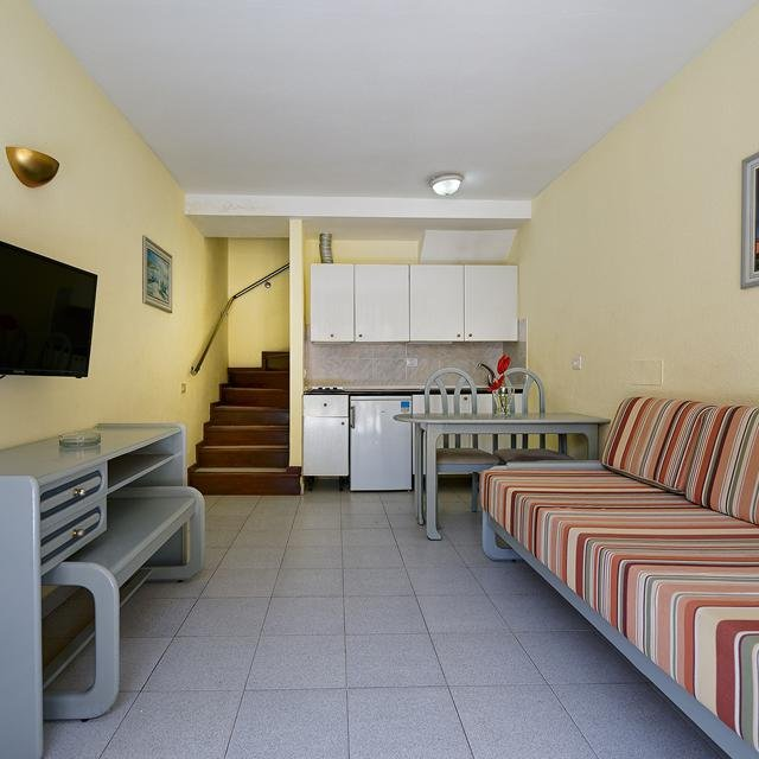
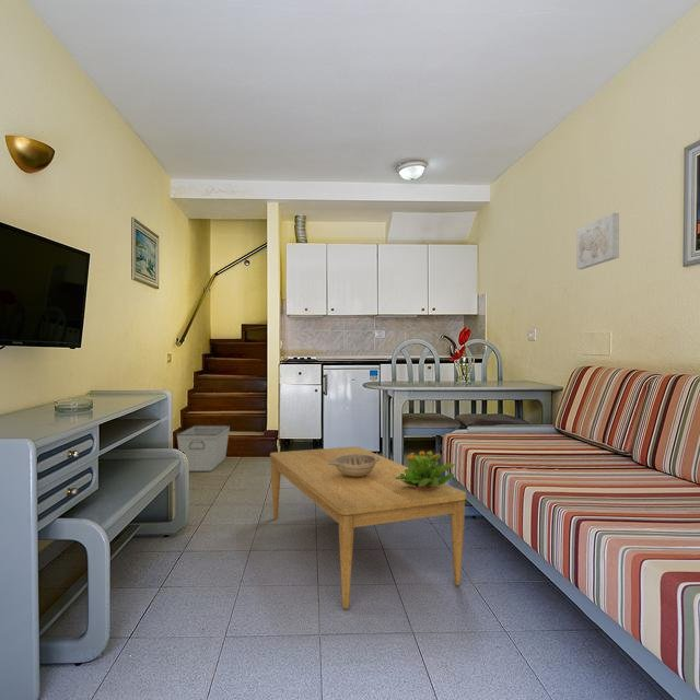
+ coffee table (351, 508)
+ potted flower (428, 468)
+ storage bin (205, 446)
+ decorative bowl (354, 466)
+ wall art (596, 243)
